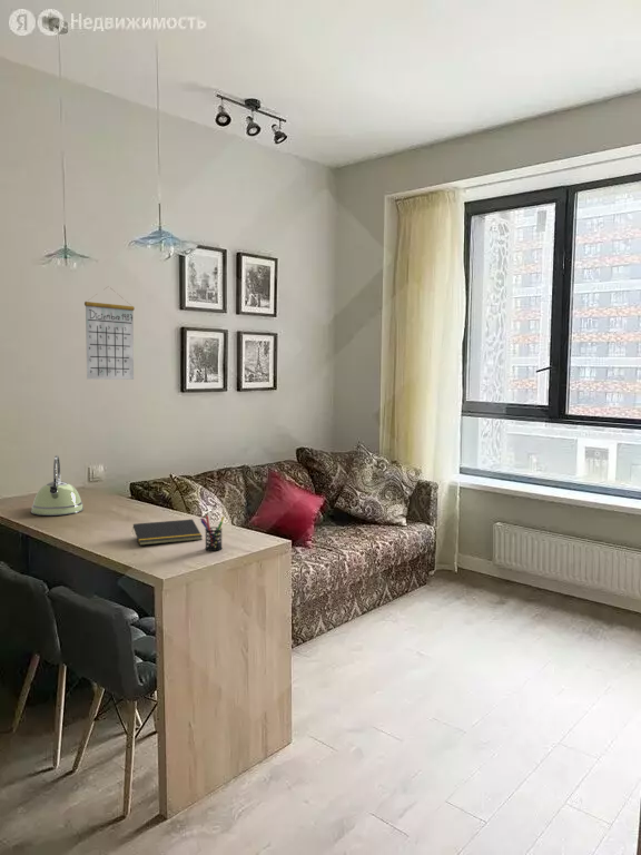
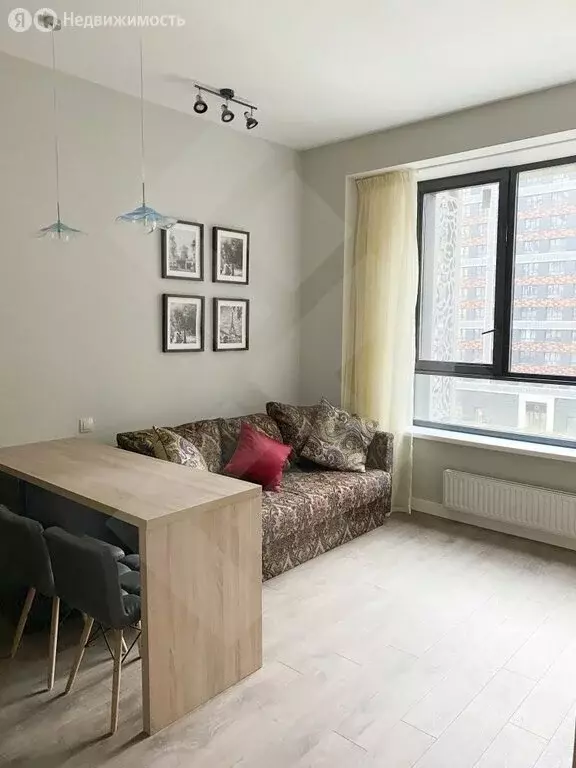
- notepad (167, 531)
- calendar (110, 332)
- pen holder (214, 531)
- kettle (56, 483)
